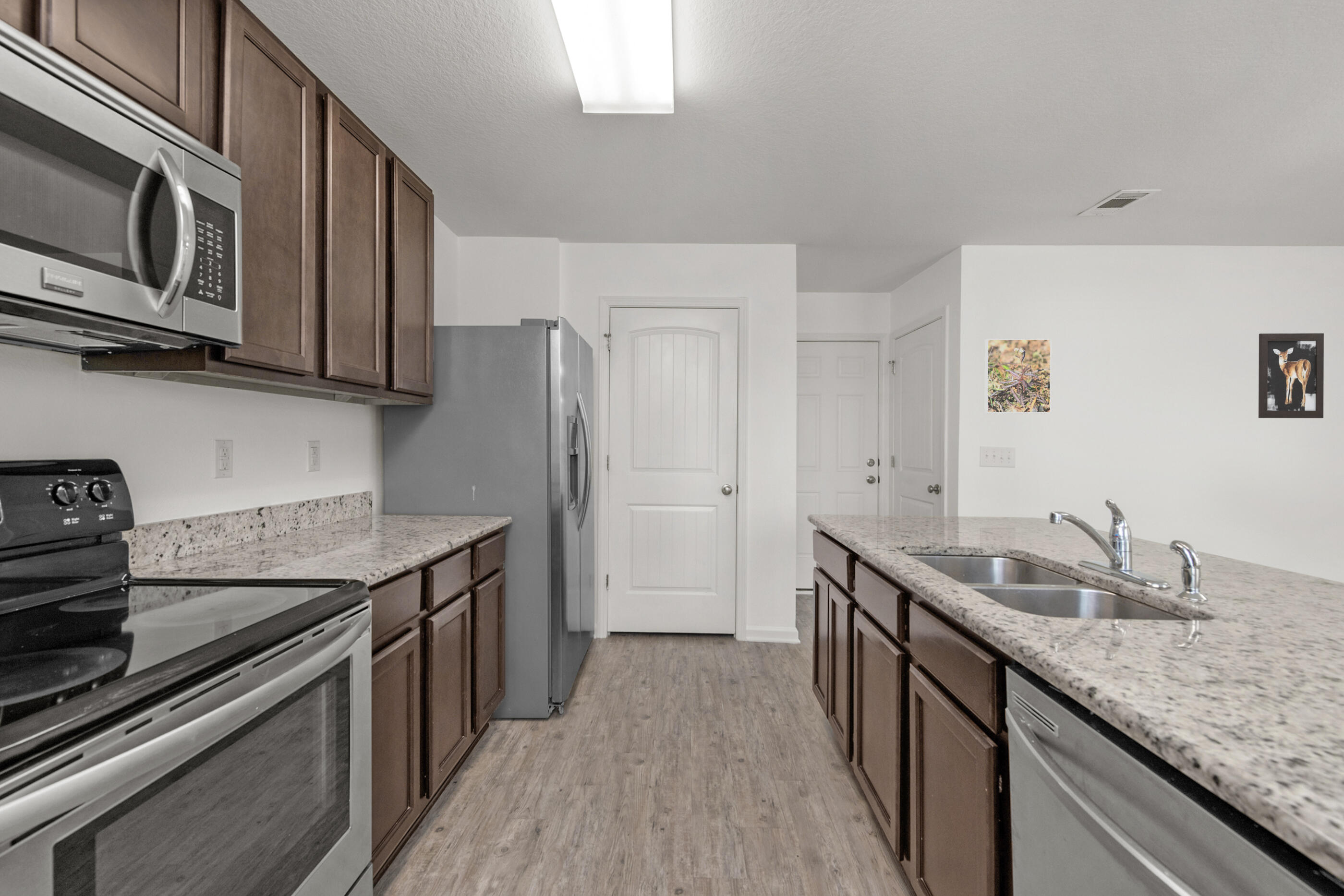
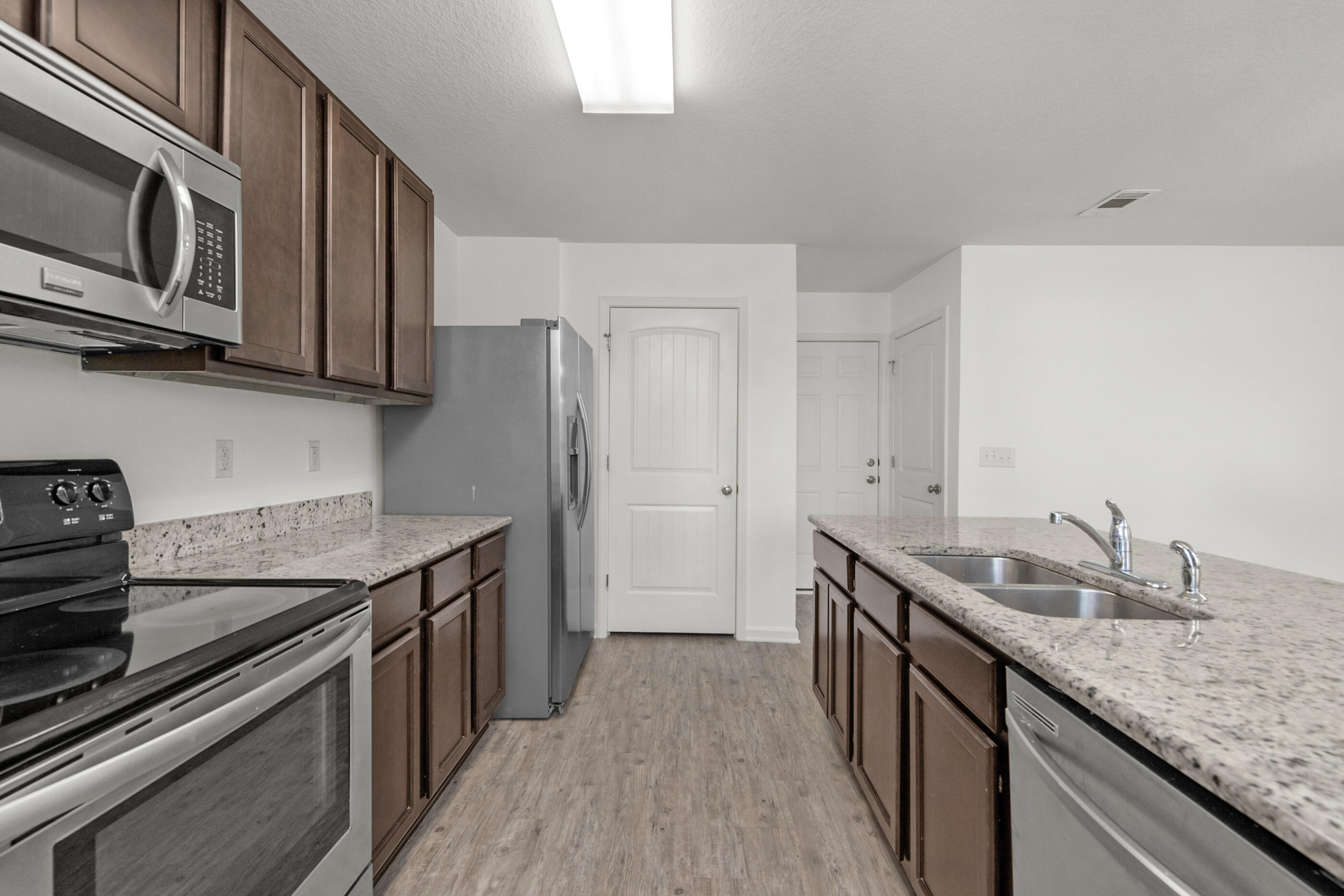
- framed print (1017, 376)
- wall art (1291, 376)
